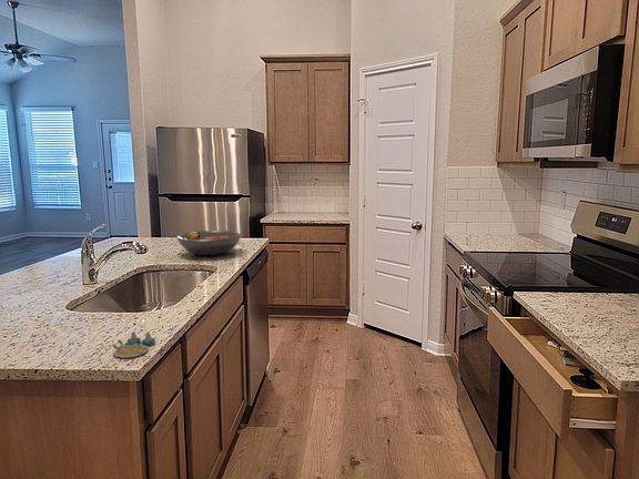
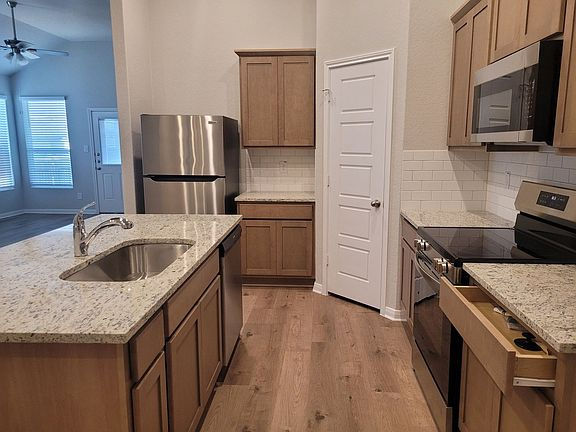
- fruit bowl (210, 242)
- salt and pepper shaker set (133, 343)
